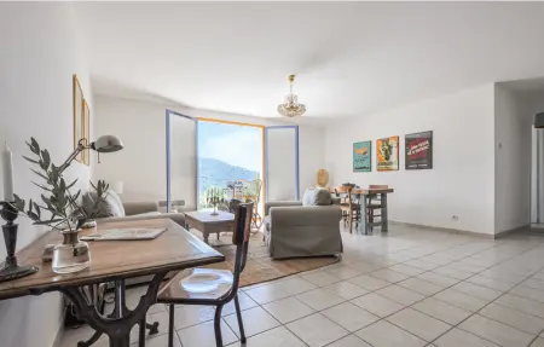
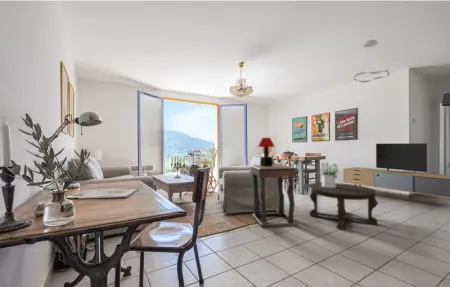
+ table lamp (266, 151)
+ media console (398, 171)
+ coffee table (341, 203)
+ potted plant (329, 174)
+ ceiling light (367, 57)
+ side table (278, 193)
